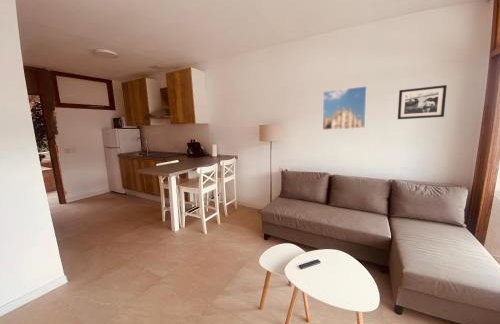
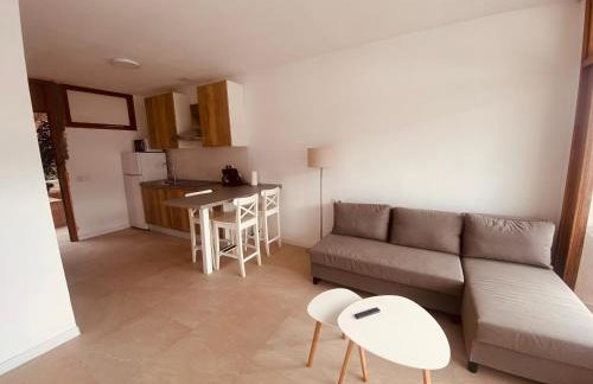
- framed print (343, 109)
- picture frame (420, 103)
